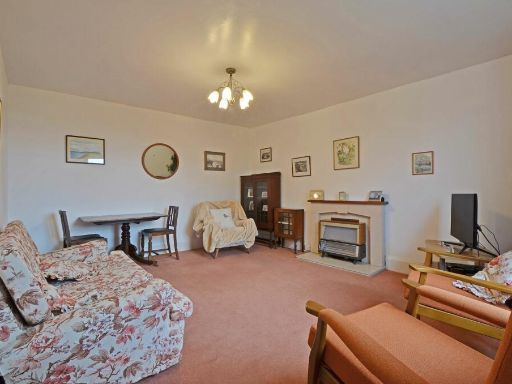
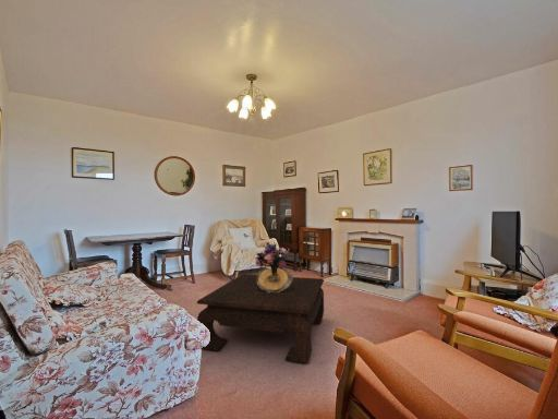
+ coffee table (268, 310)
+ bouquet (272, 264)
